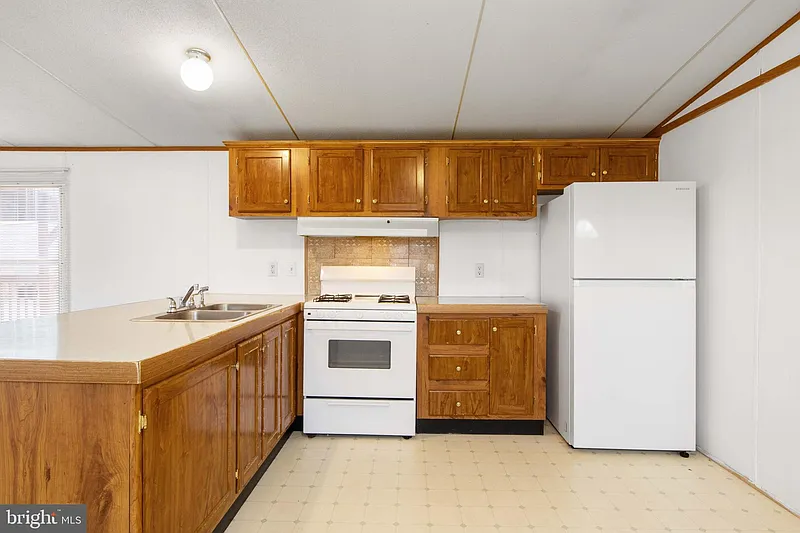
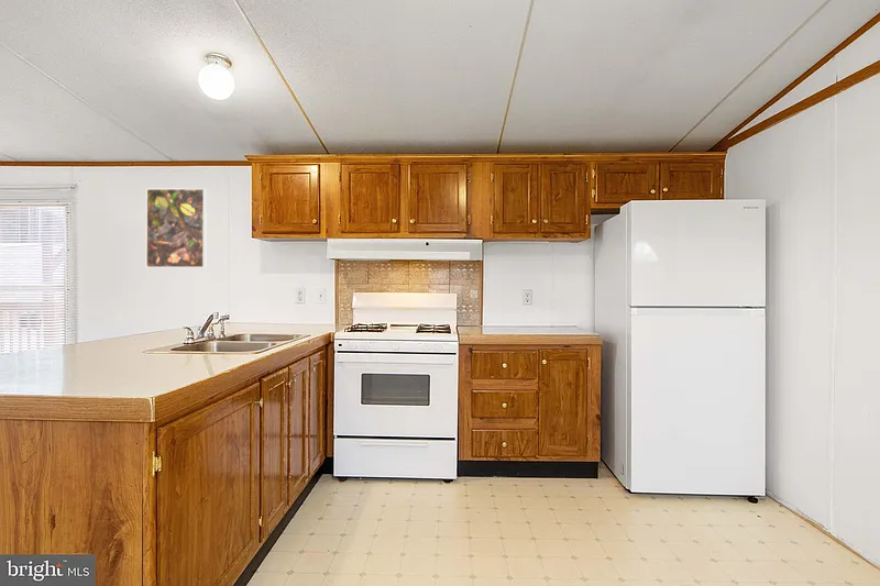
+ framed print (176, 228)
